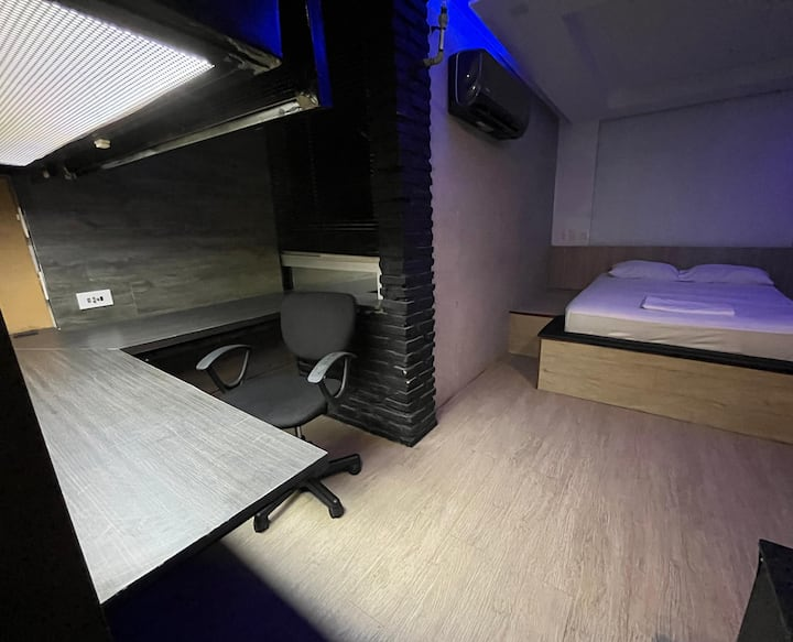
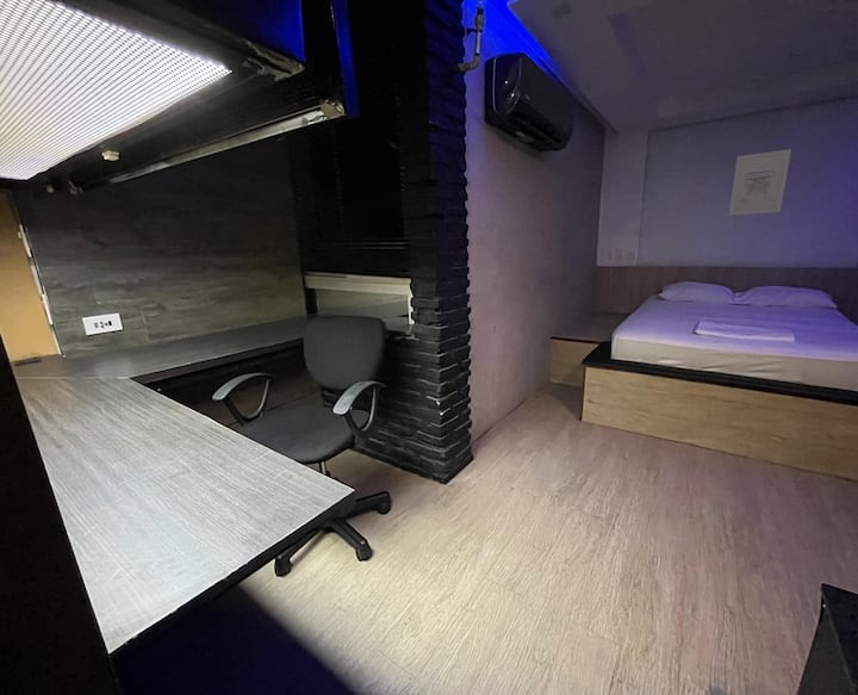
+ wall art (758, 184)
